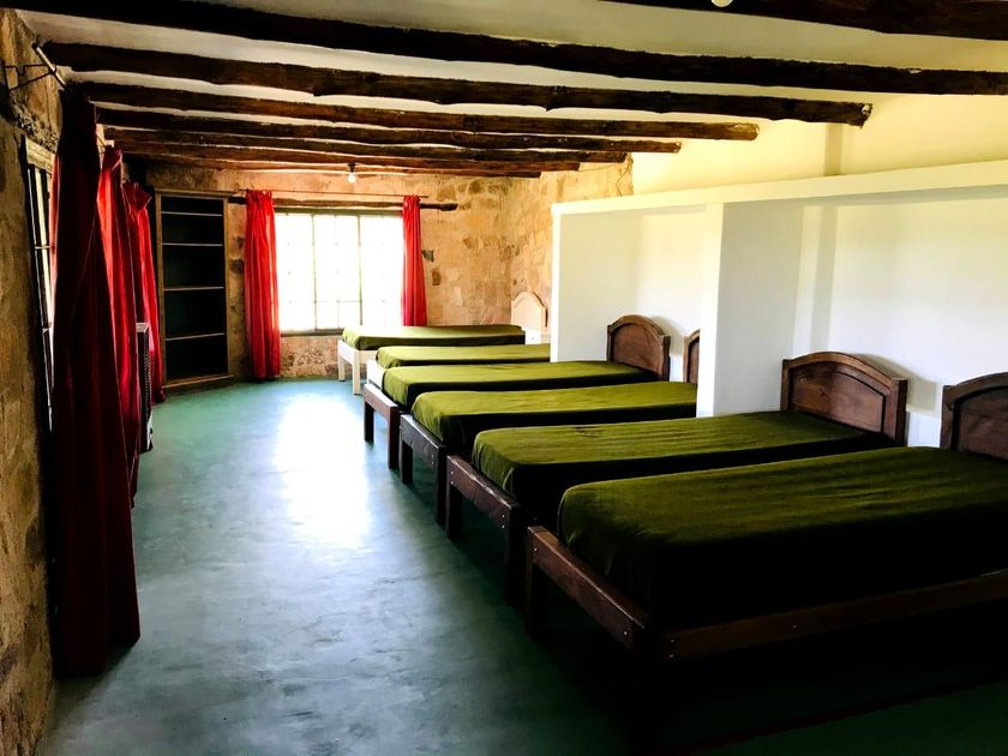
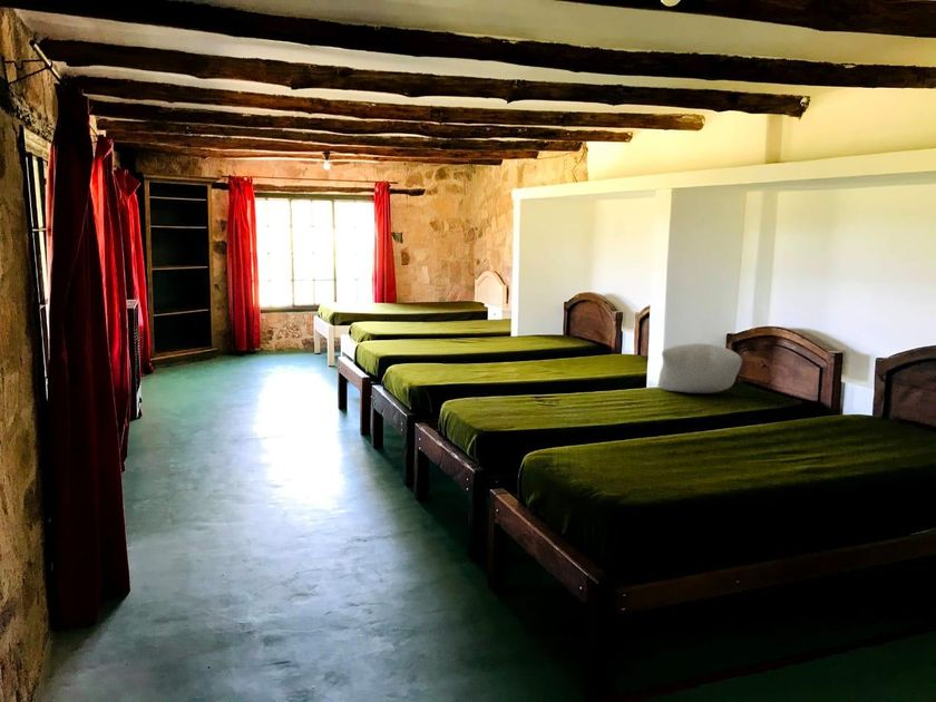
+ pillow (698, 368)
